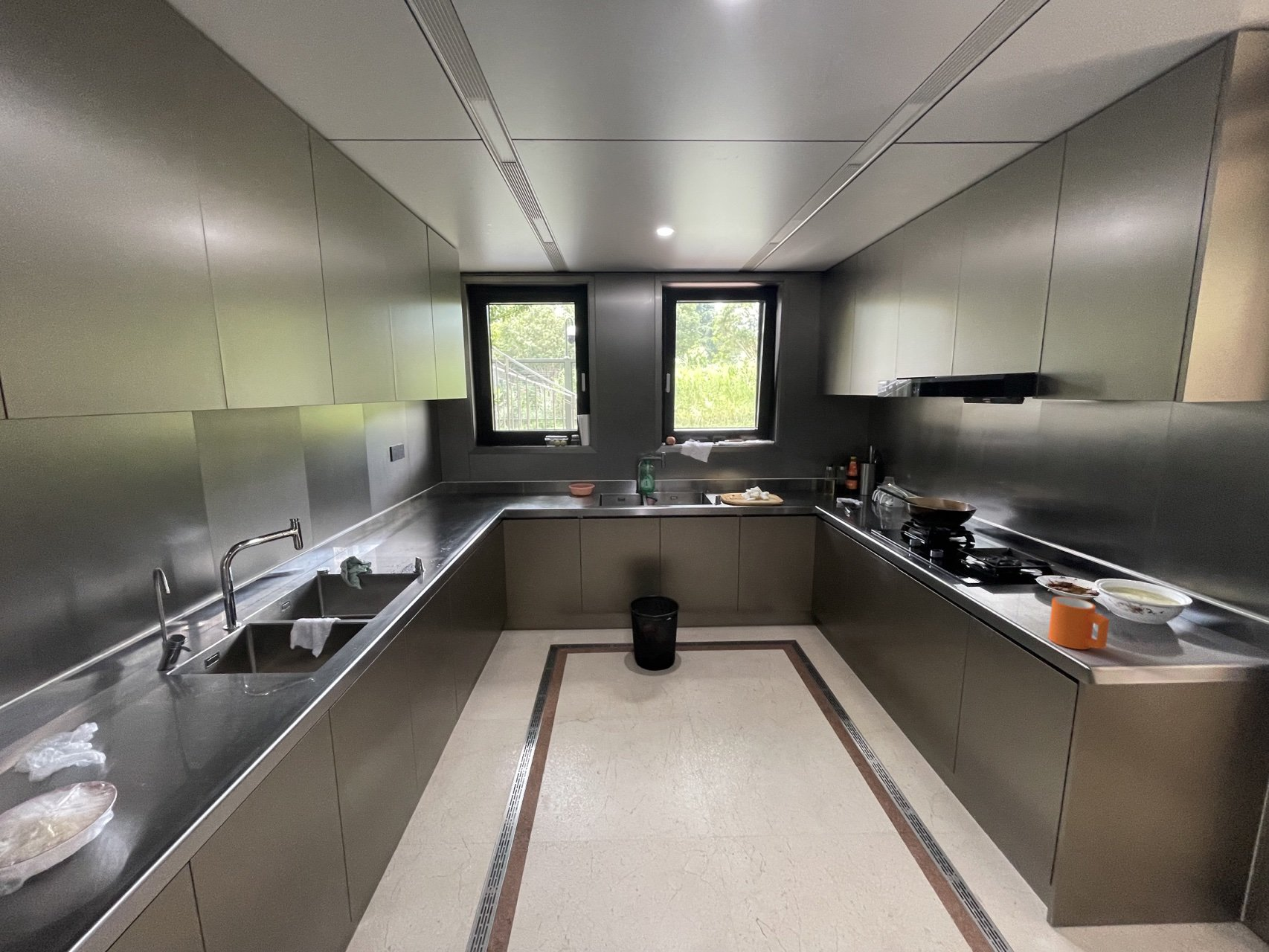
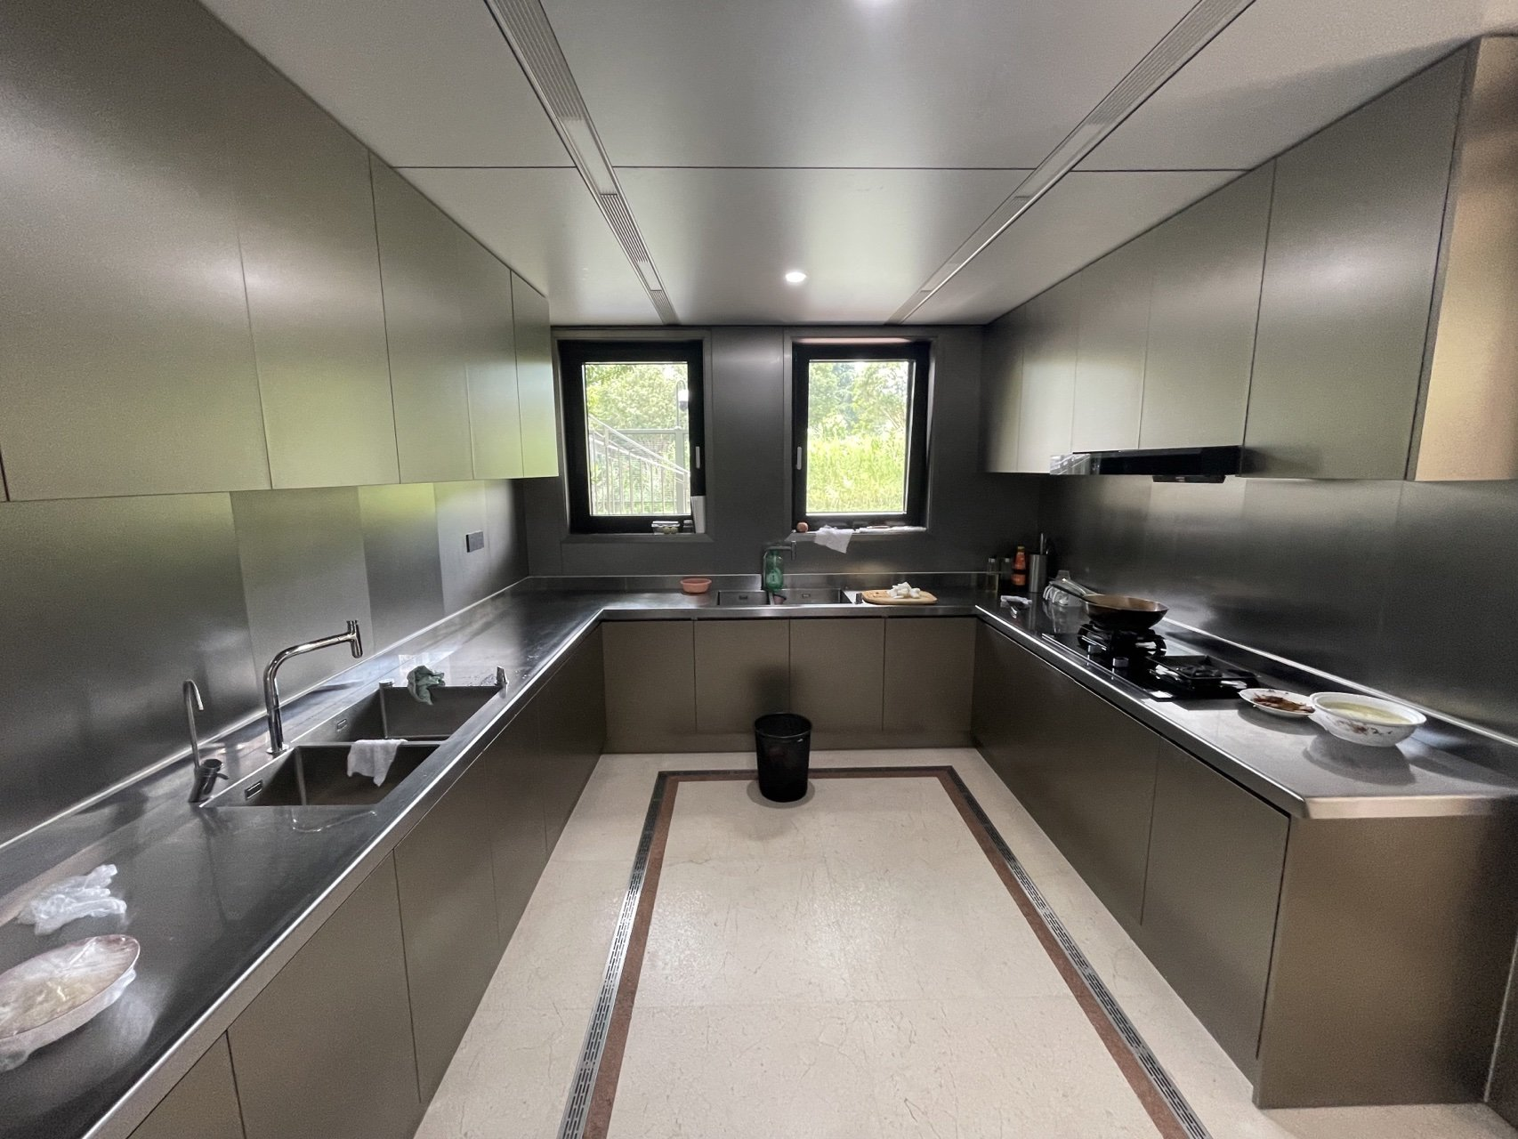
- mug (1079, 624)
